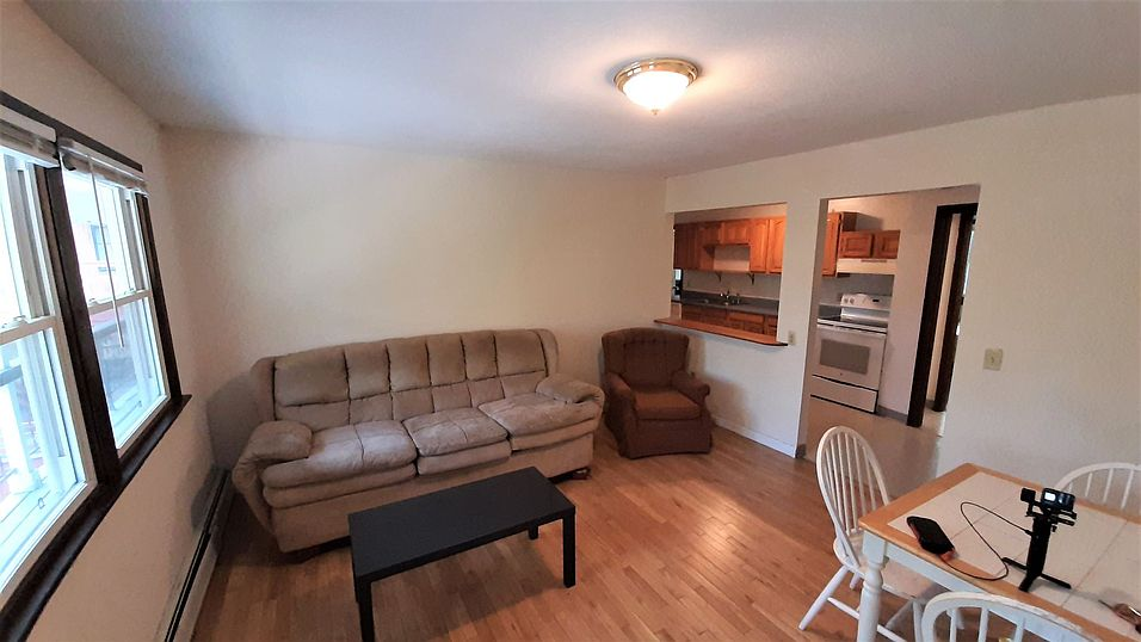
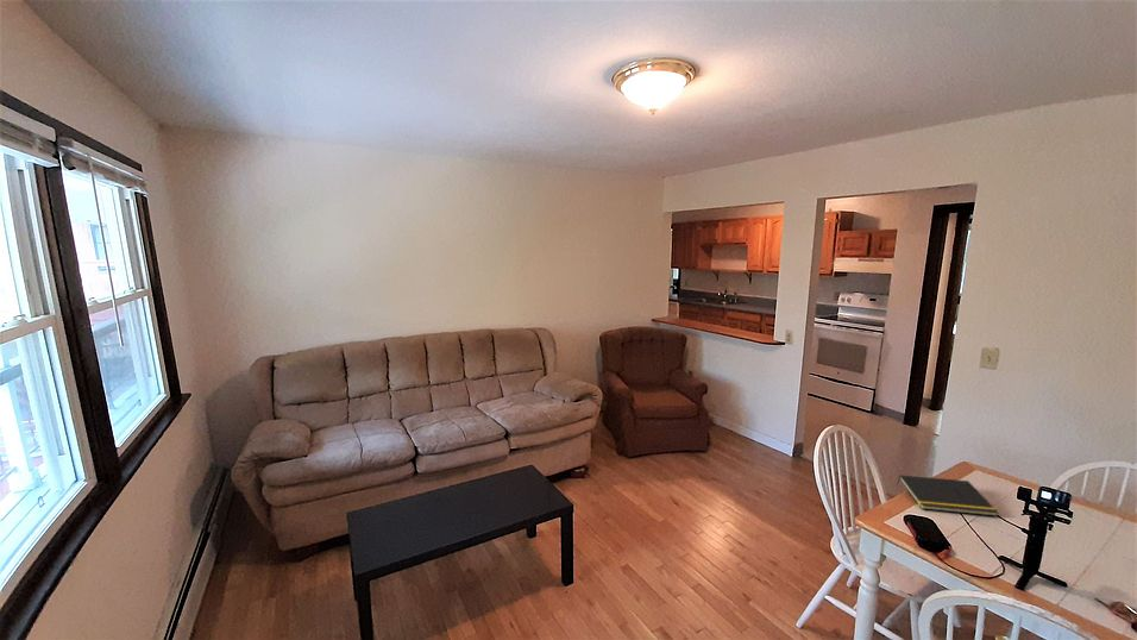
+ notepad (946, 494)
